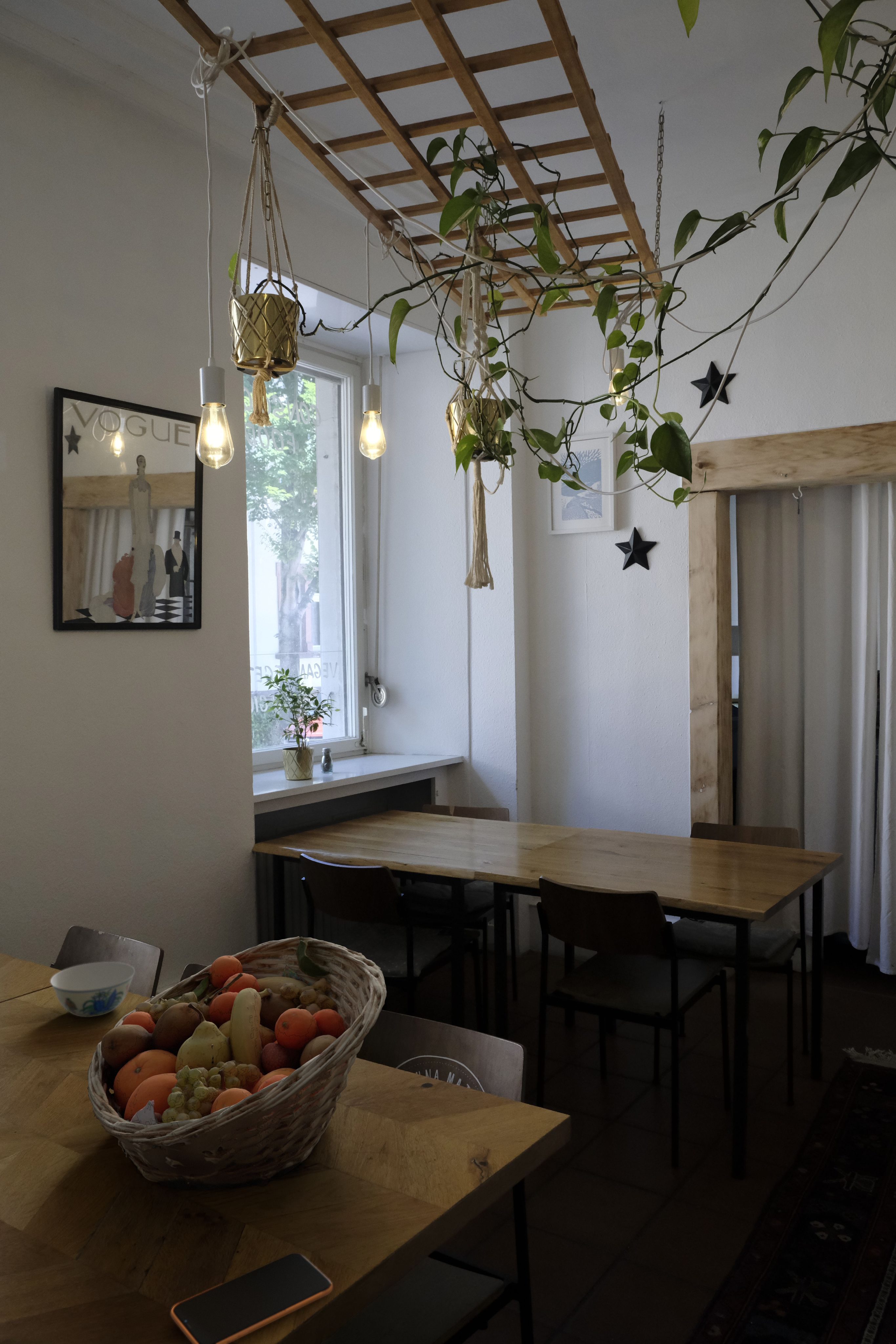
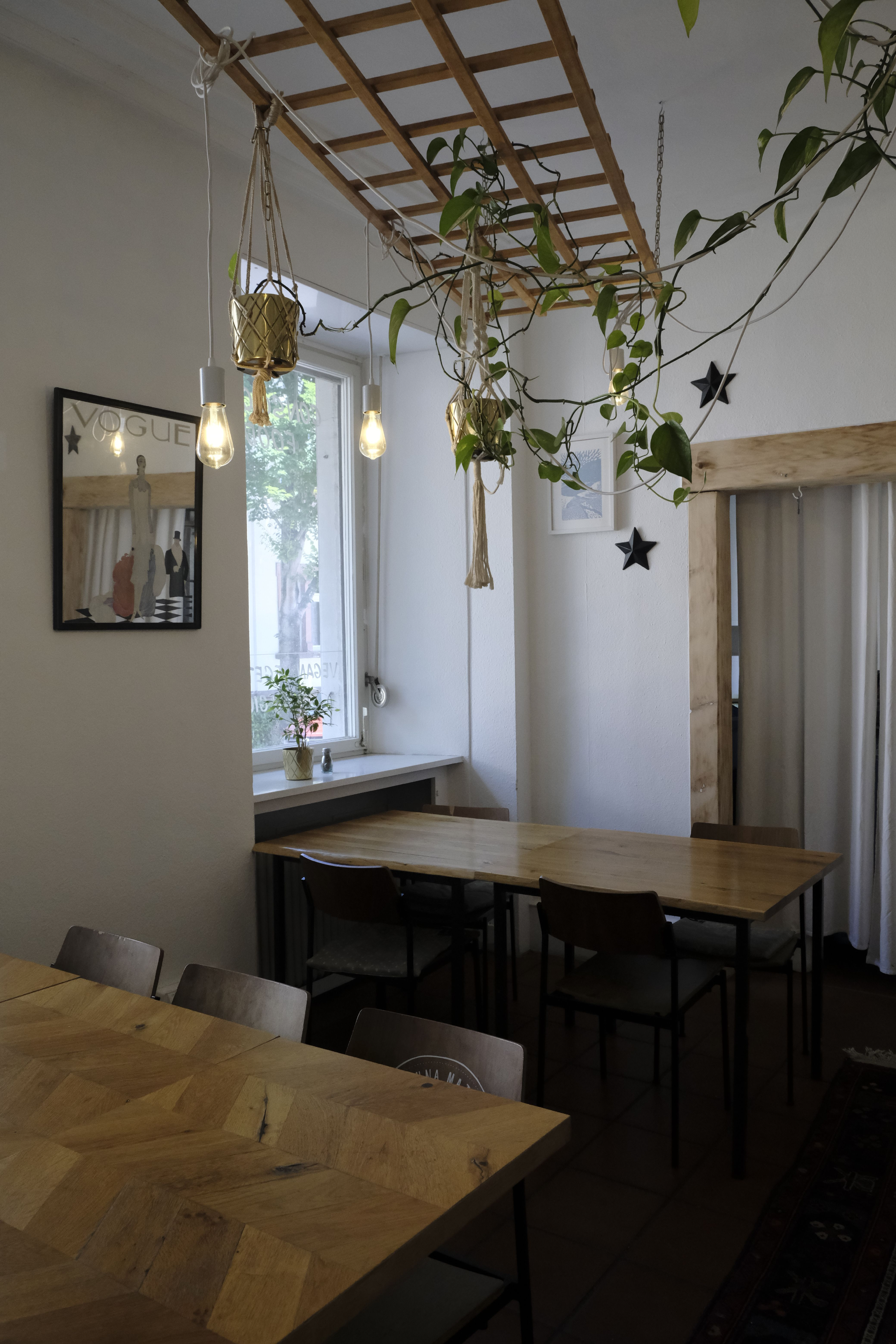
- fruit basket (239, 1050)
- chinaware (94, 992)
- smartphone (254, 1299)
